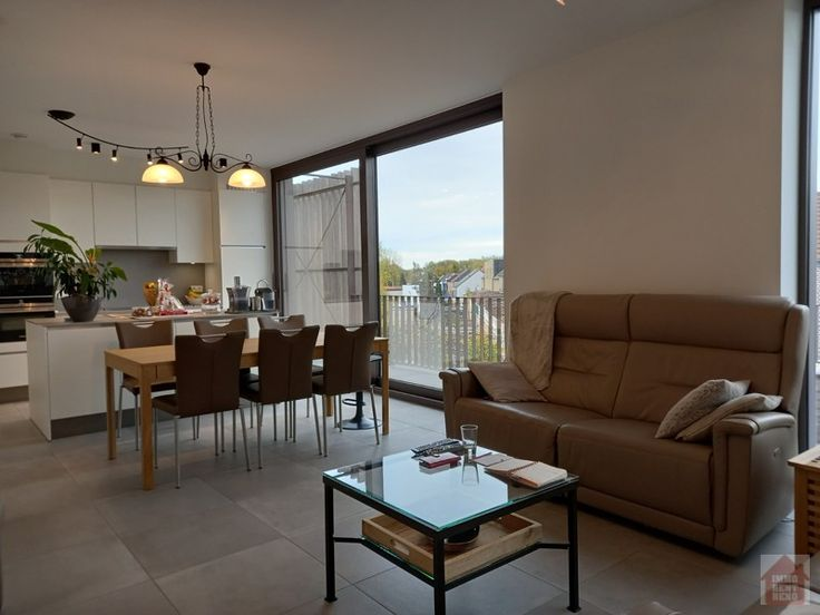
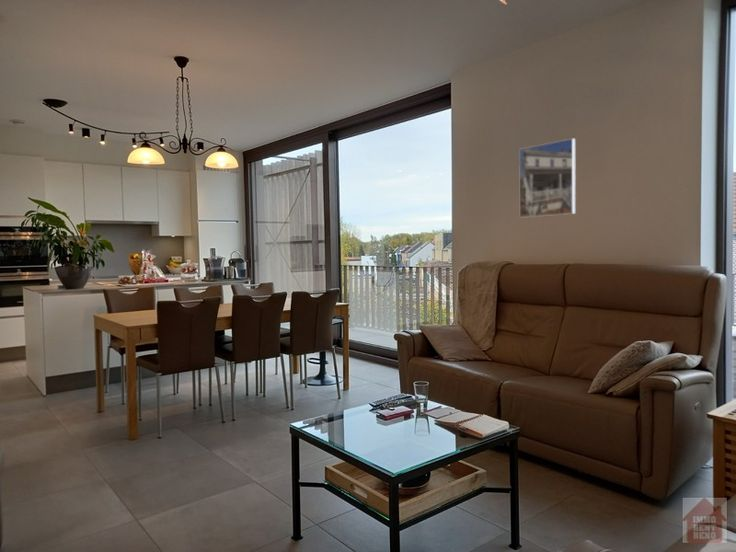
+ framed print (546, 179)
